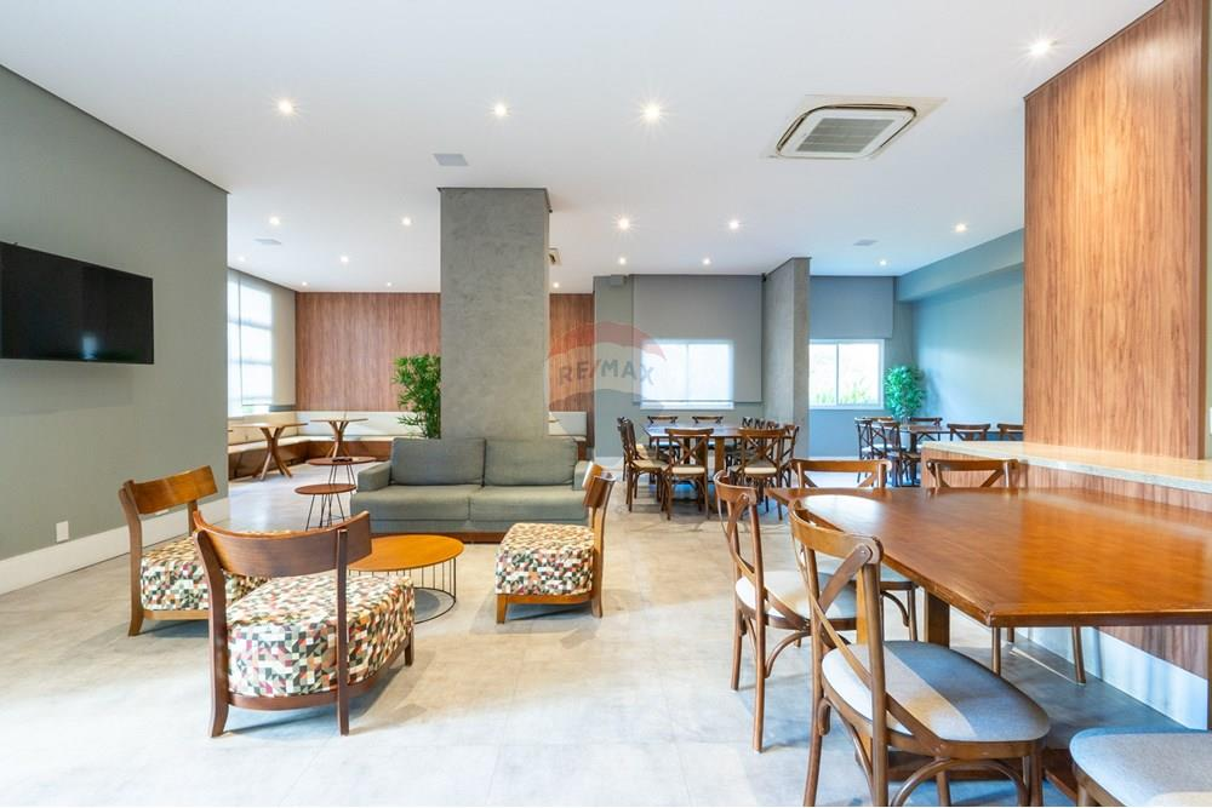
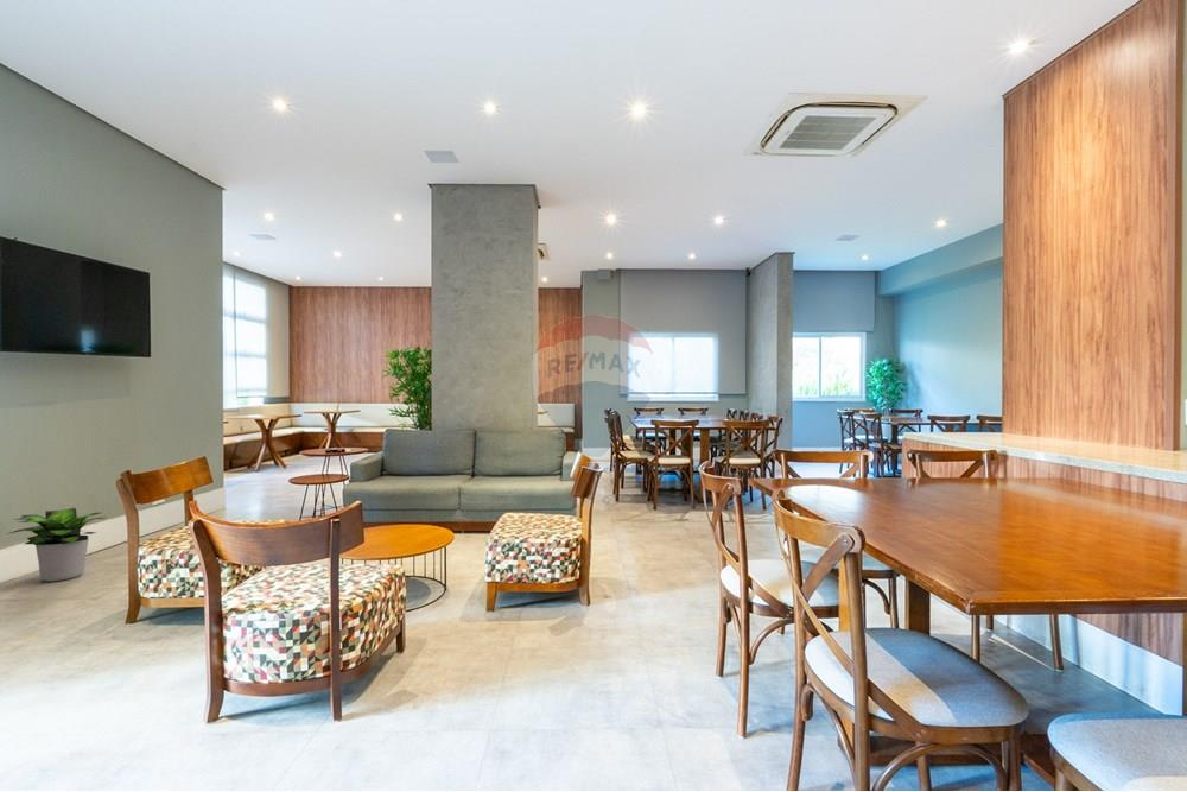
+ potted plant (62, 544)
